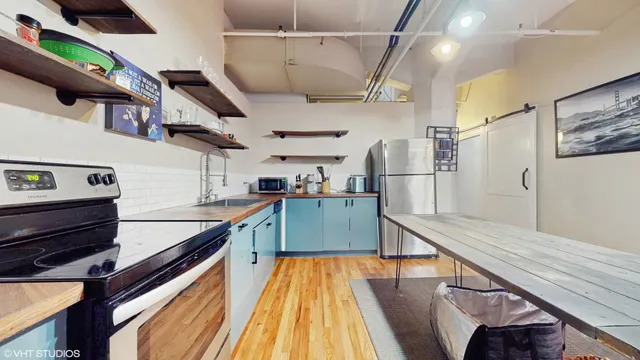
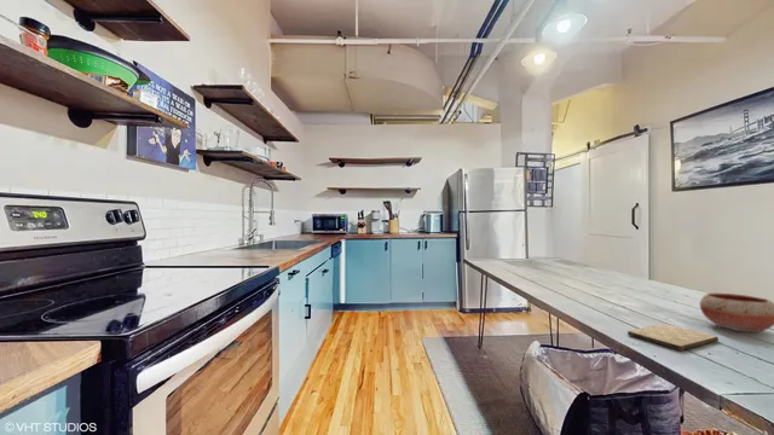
+ cutting board (671, 335)
+ bowl (737, 312)
